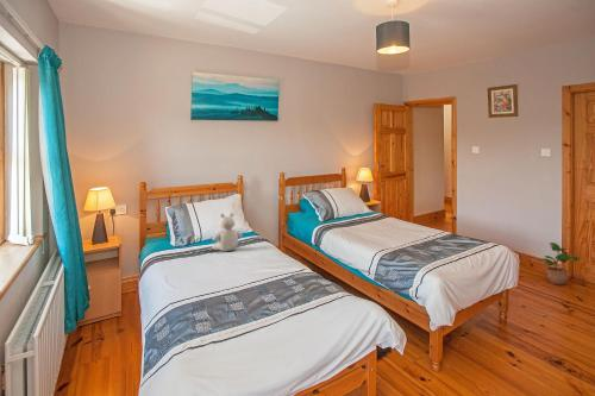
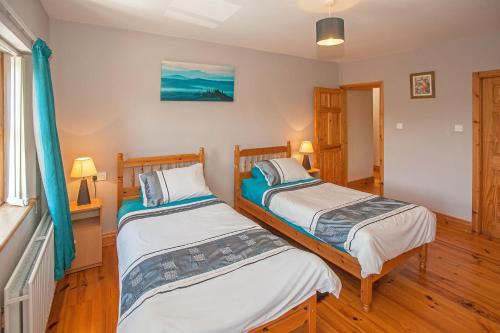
- teddy bear (225, 231)
- potted plant (557, 262)
